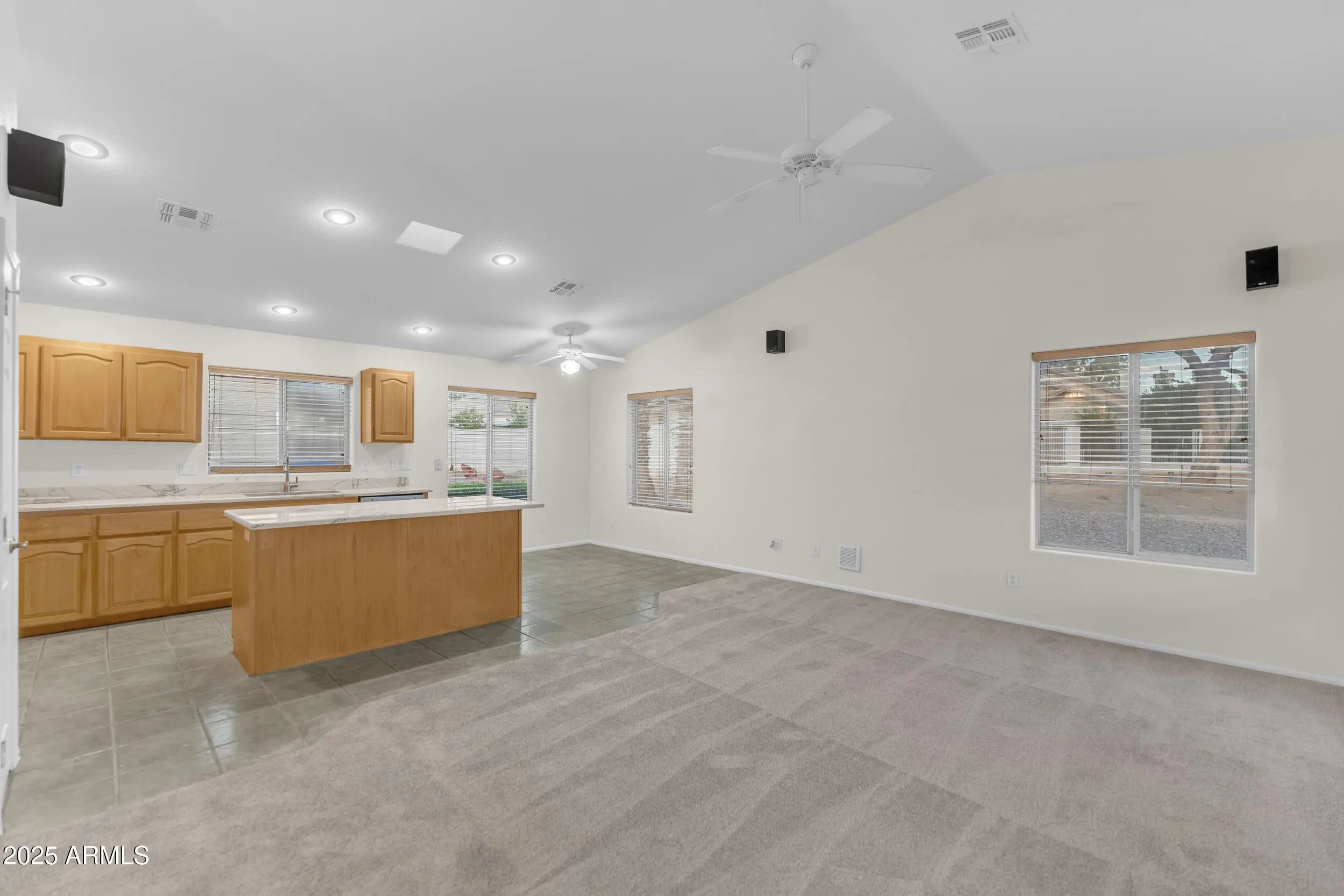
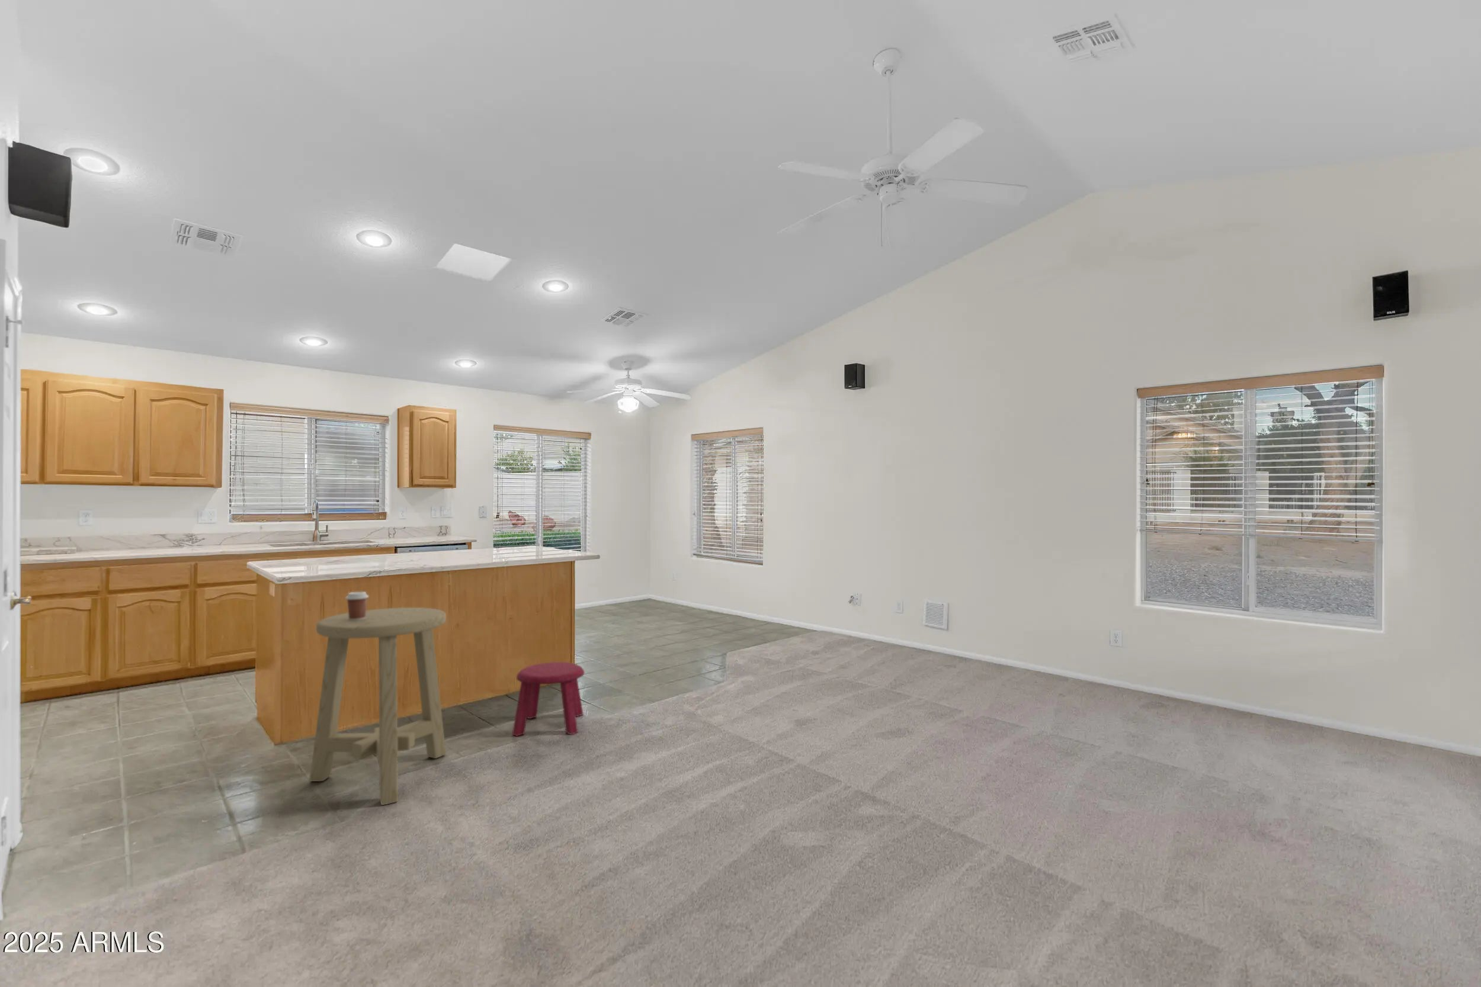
+ stool (379, 697)
+ coffee cup (357, 605)
+ stool (562, 696)
